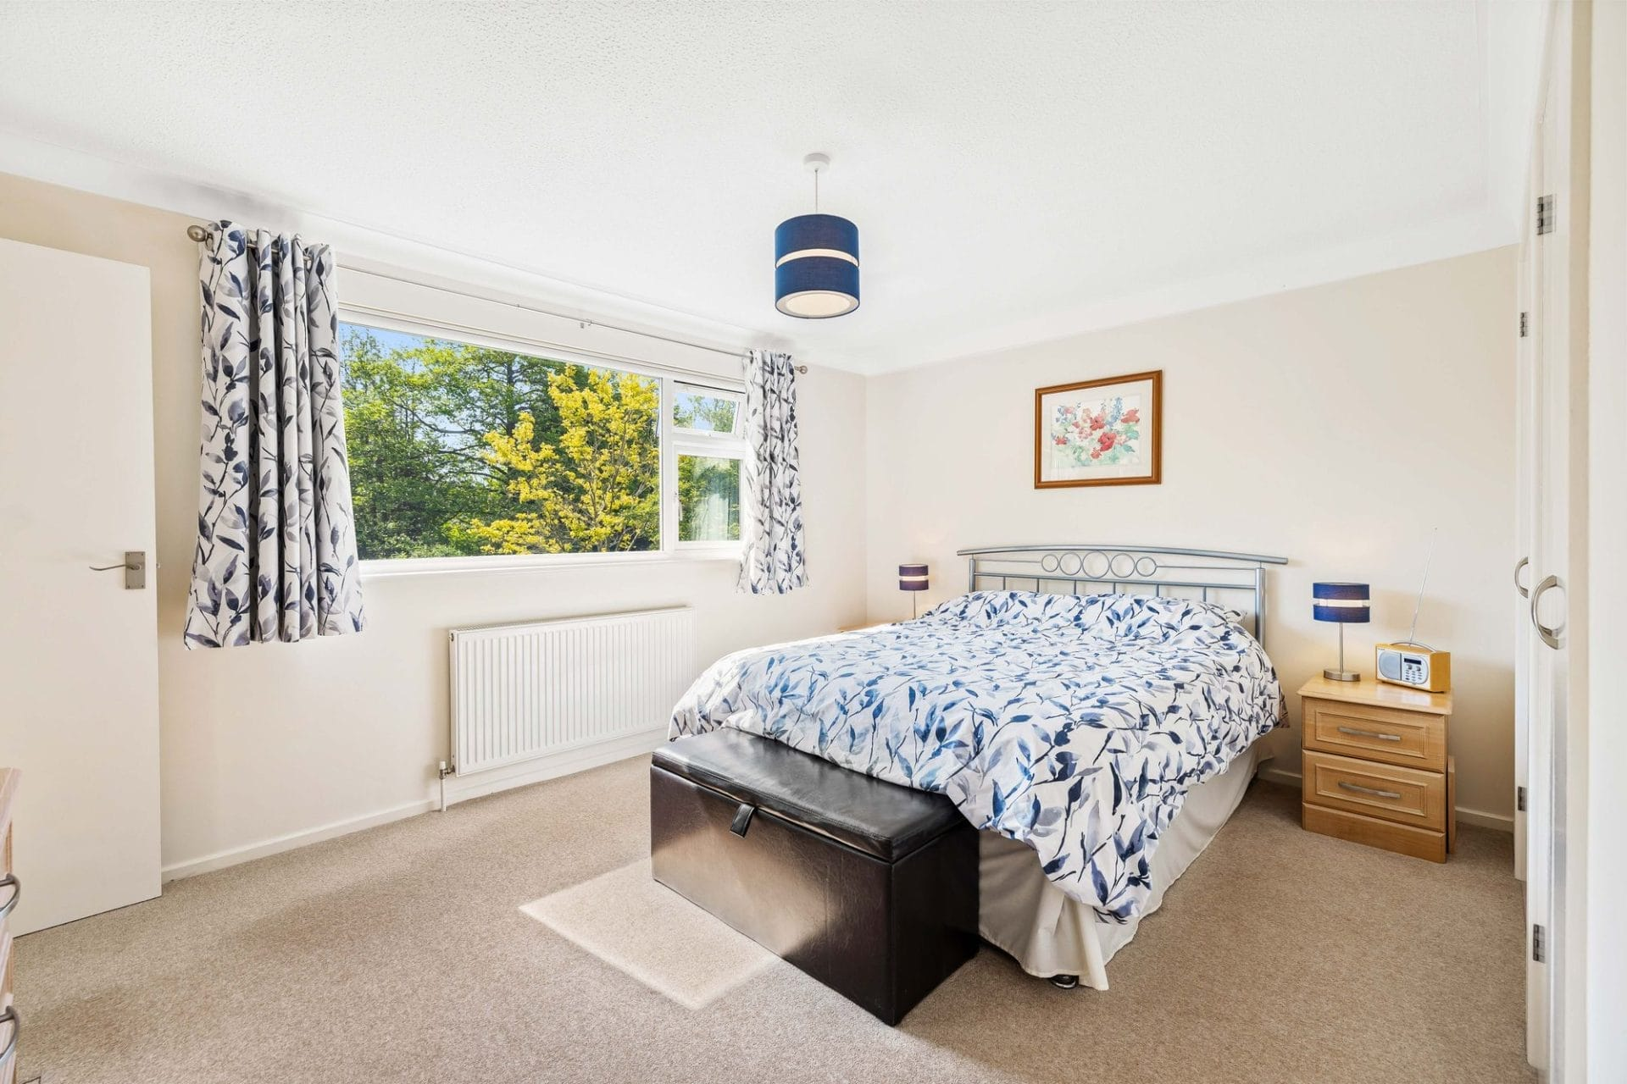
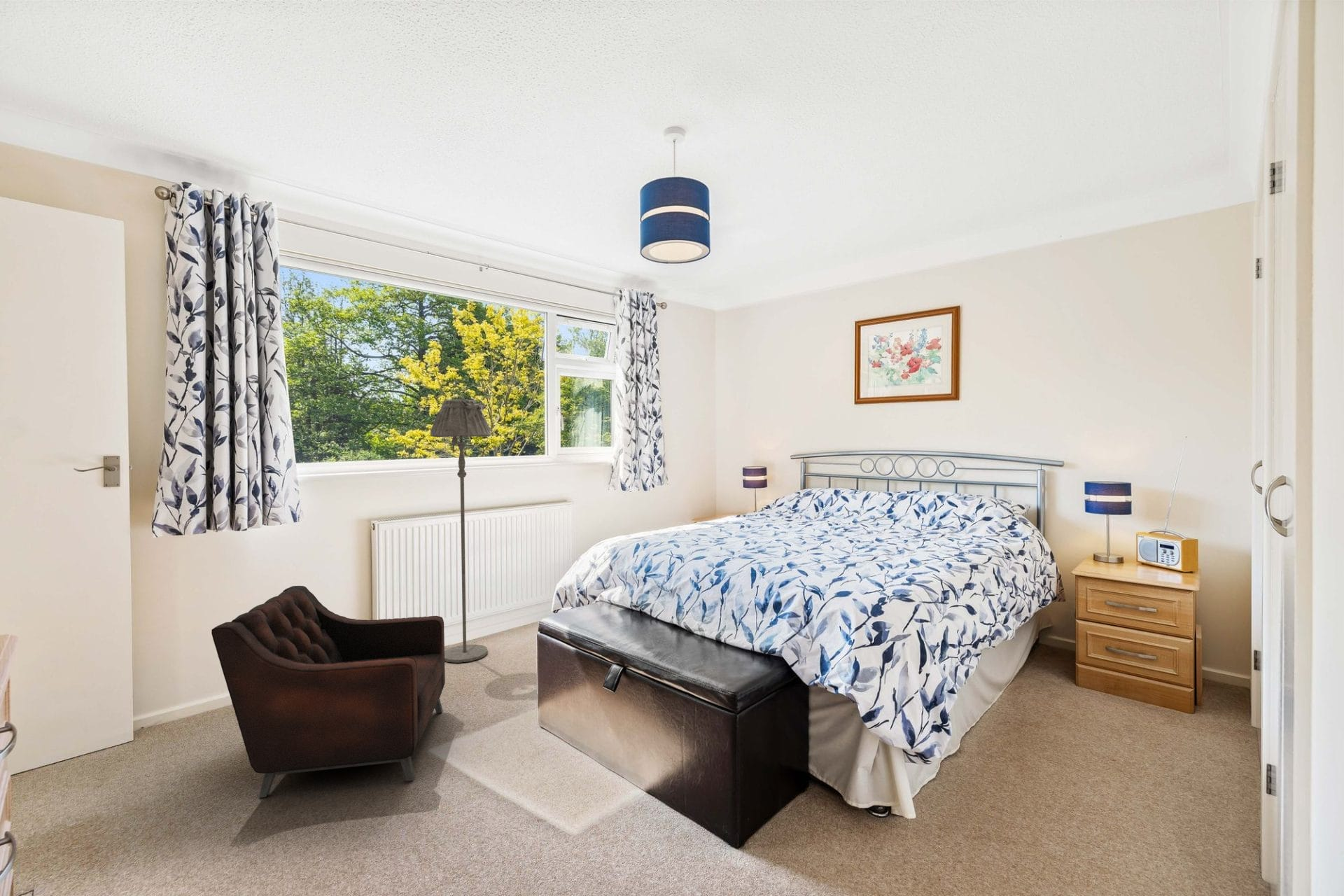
+ armchair (346, 673)
+ floor lamp (462, 527)
